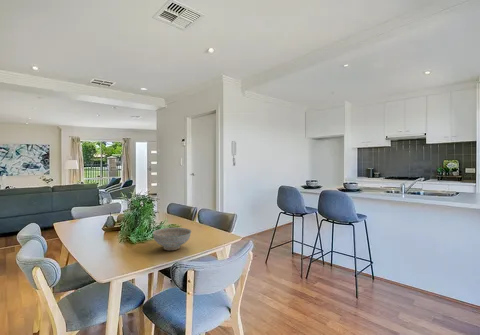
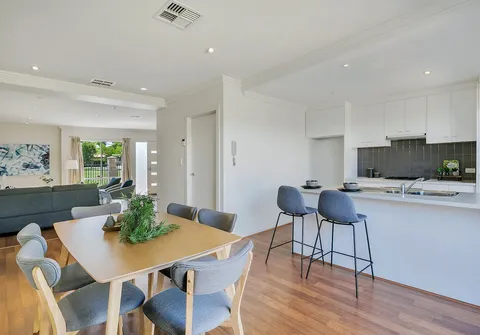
- decorative bowl (172, 239)
